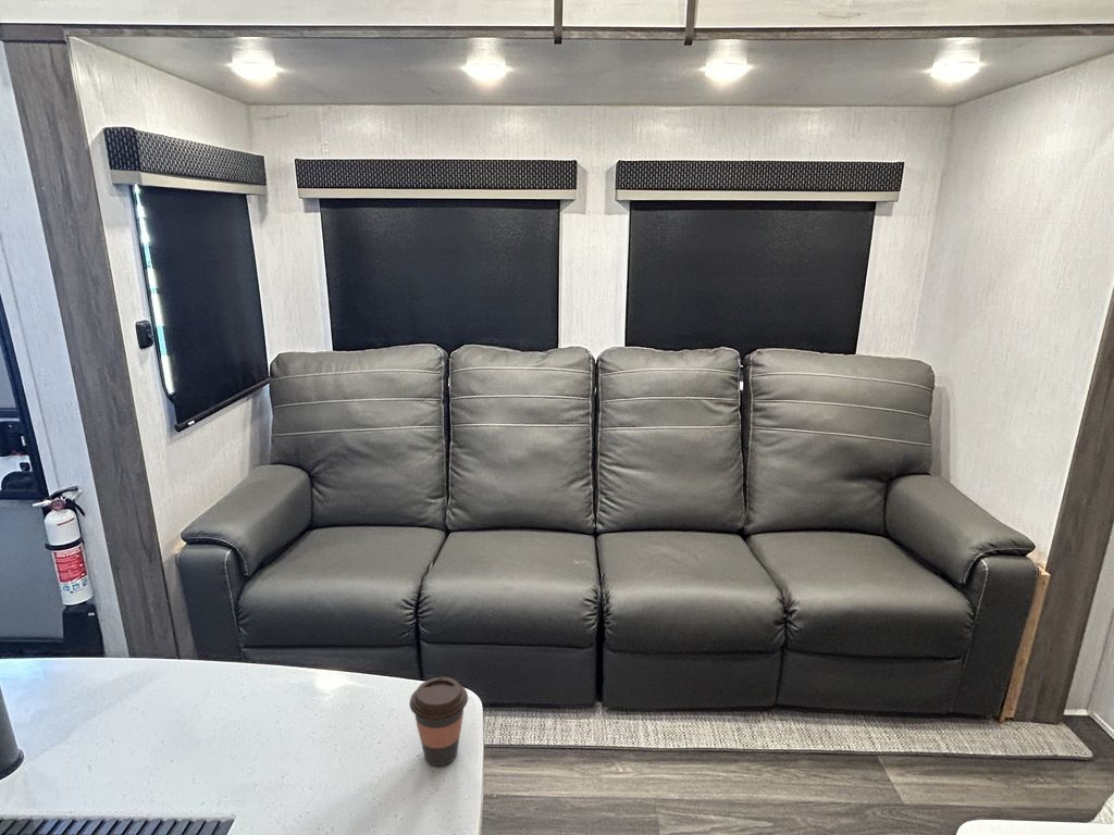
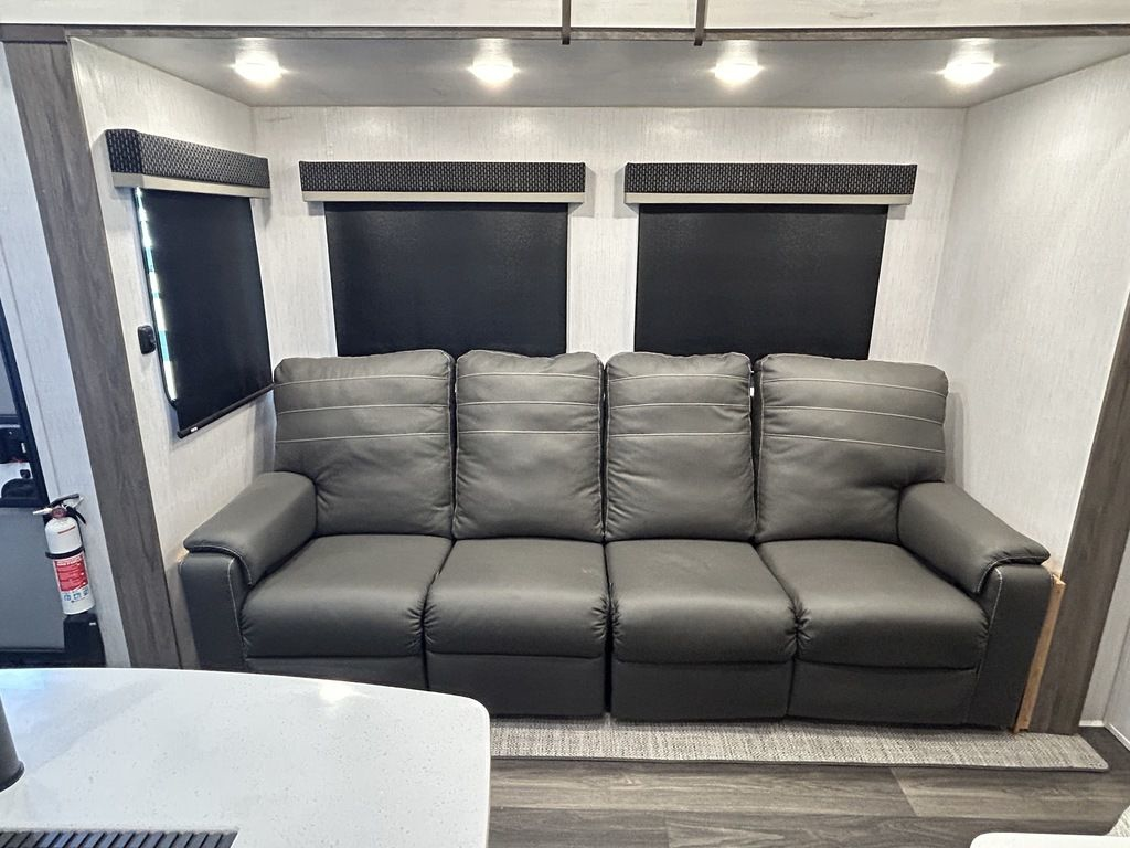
- coffee cup (440, 722)
